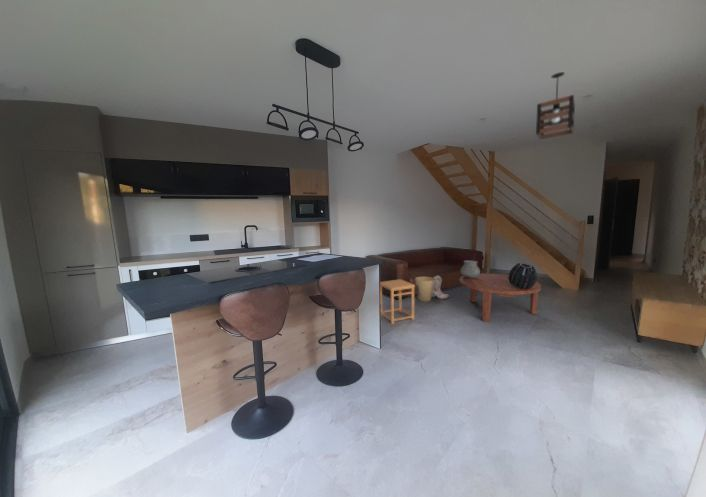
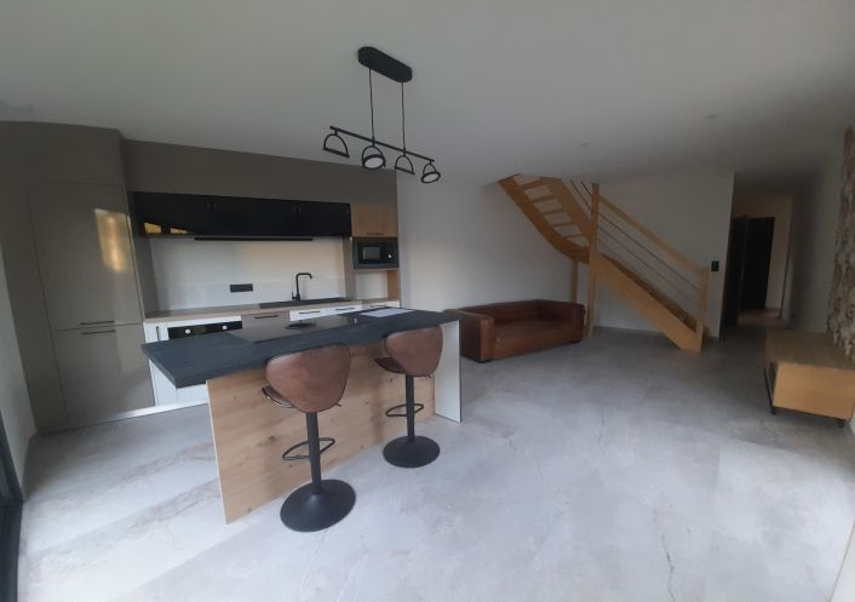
- decorative sphere (522, 275)
- coffee table (498, 295)
- boots (439, 286)
- pendant light (556, 104)
- ceramic pot (470, 269)
- side table (393, 300)
- trash can (424, 289)
